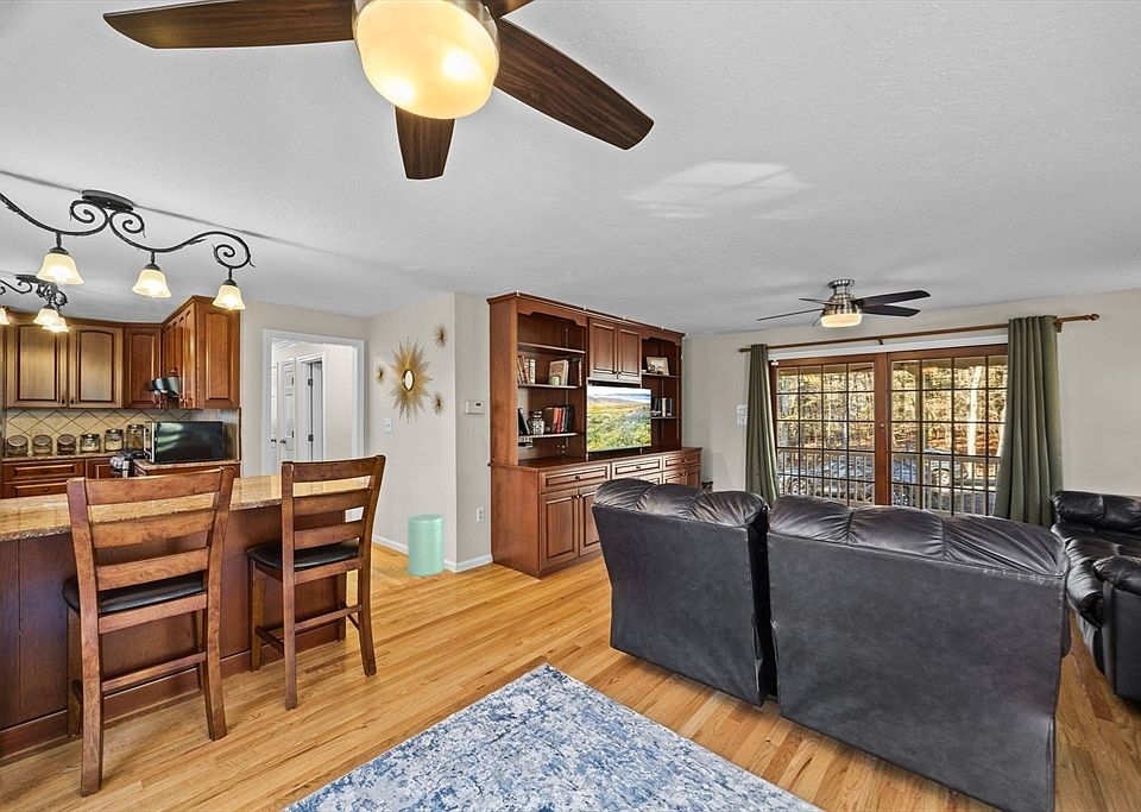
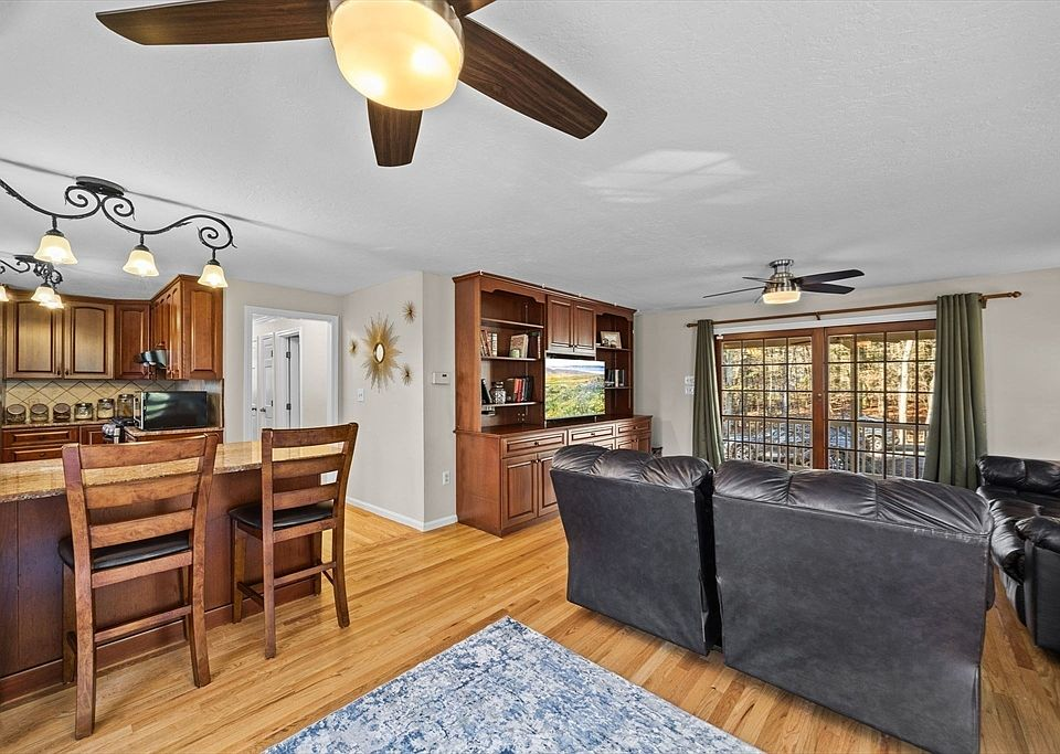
- trash can (423, 542)
